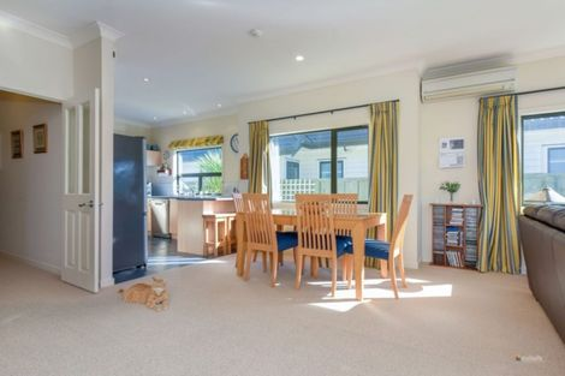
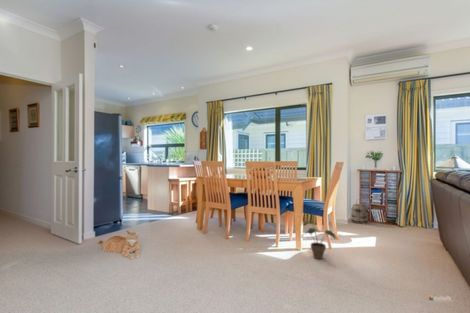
+ basket (359, 210)
+ potted plant (317, 240)
